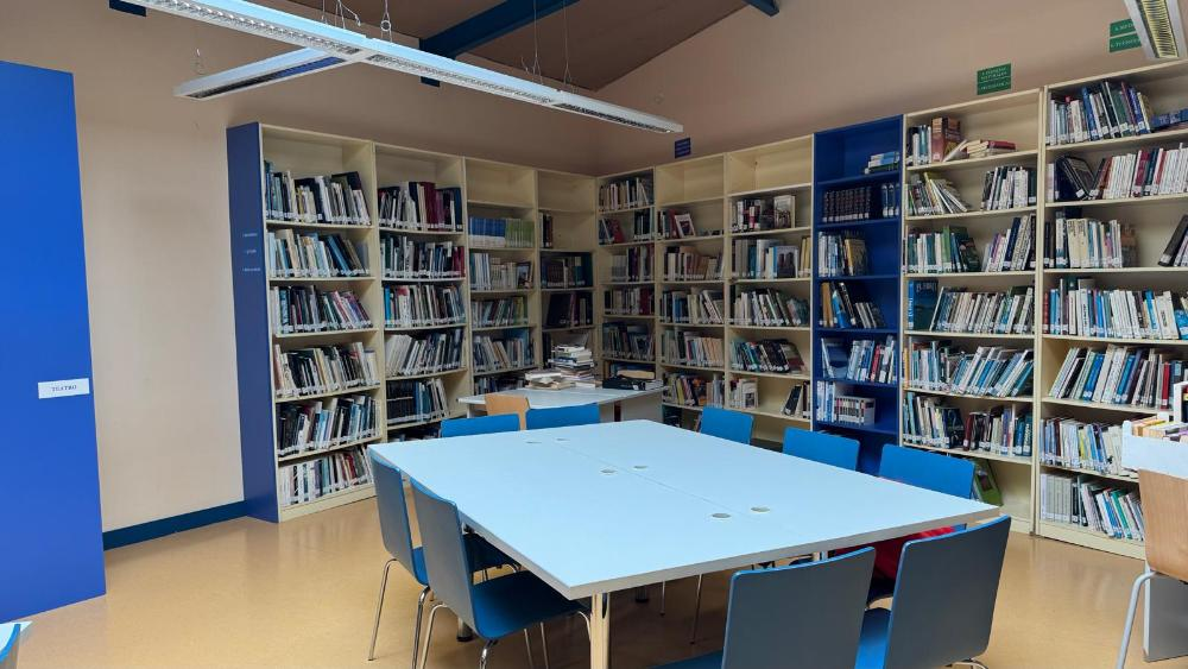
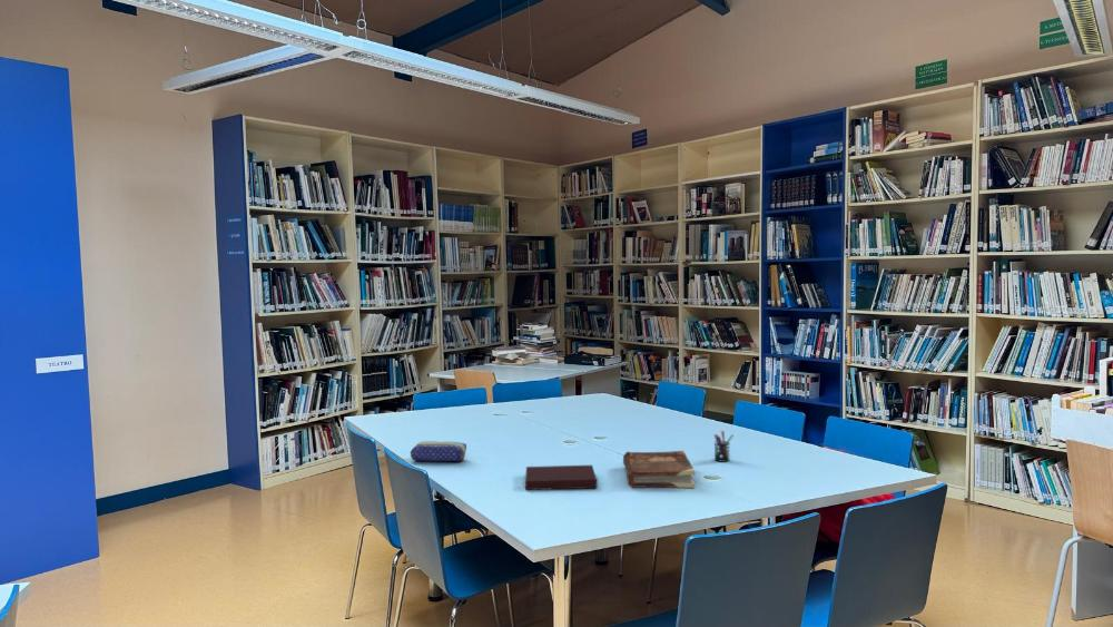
+ pen holder (723, 444)
+ pencil case (439, 451)
+ notebook (560, 477)
+ book (657, 468)
